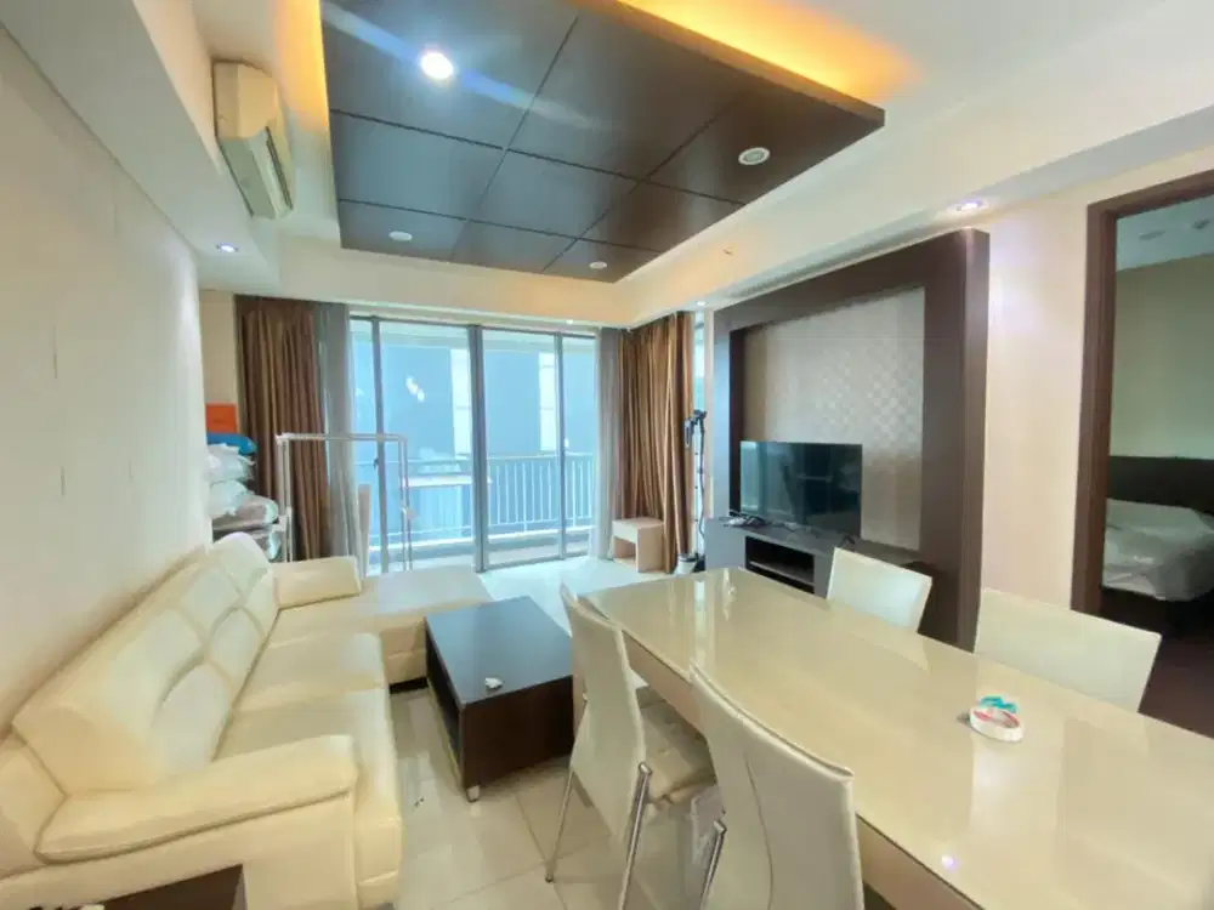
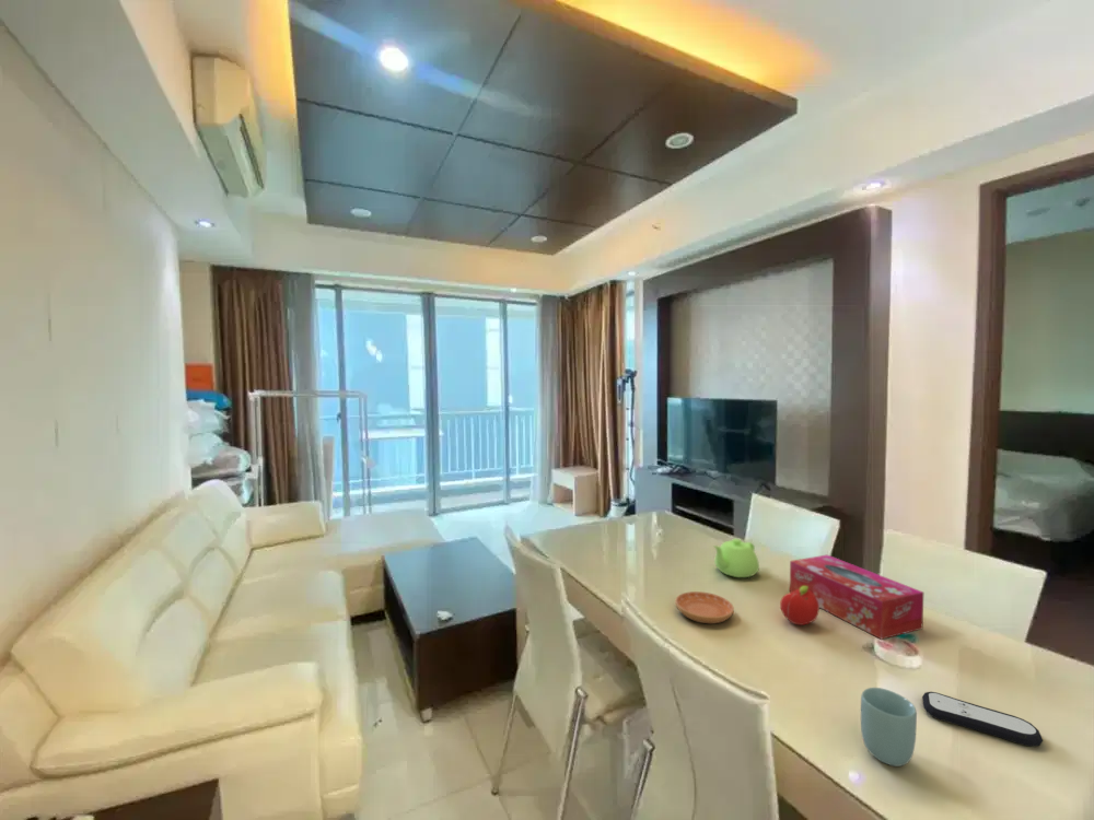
+ cup (887, 728)
+ remote control (978, 717)
+ teapot (734, 555)
+ fruit (799, 605)
+ tissue box (850, 591)
+ saucer (703, 608)
